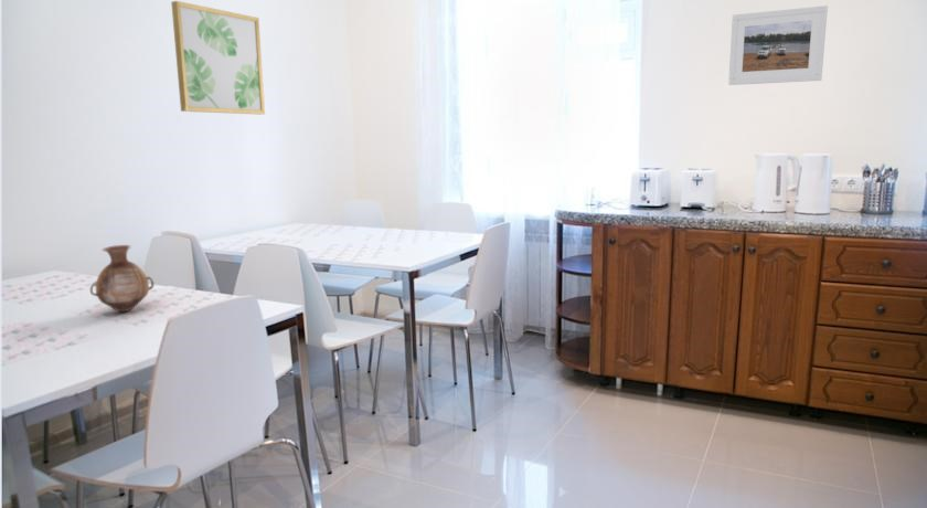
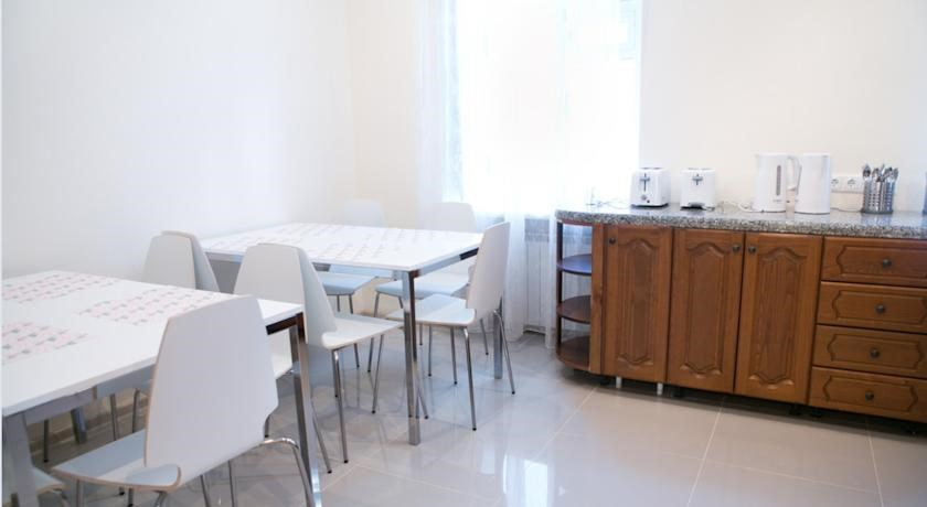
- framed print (776, 46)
- wall art (221, 62)
- vase (121, 278)
